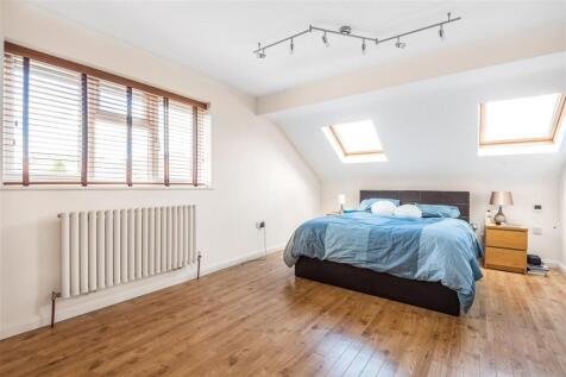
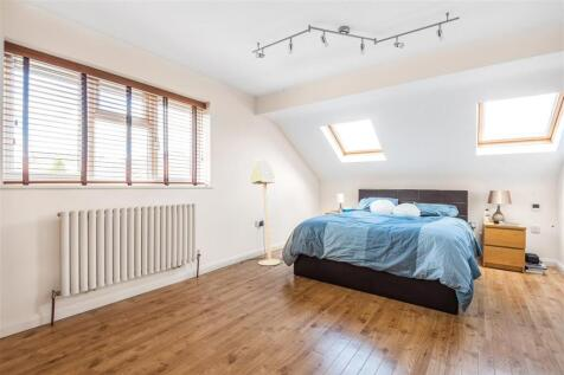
+ floor lamp (264, 211)
